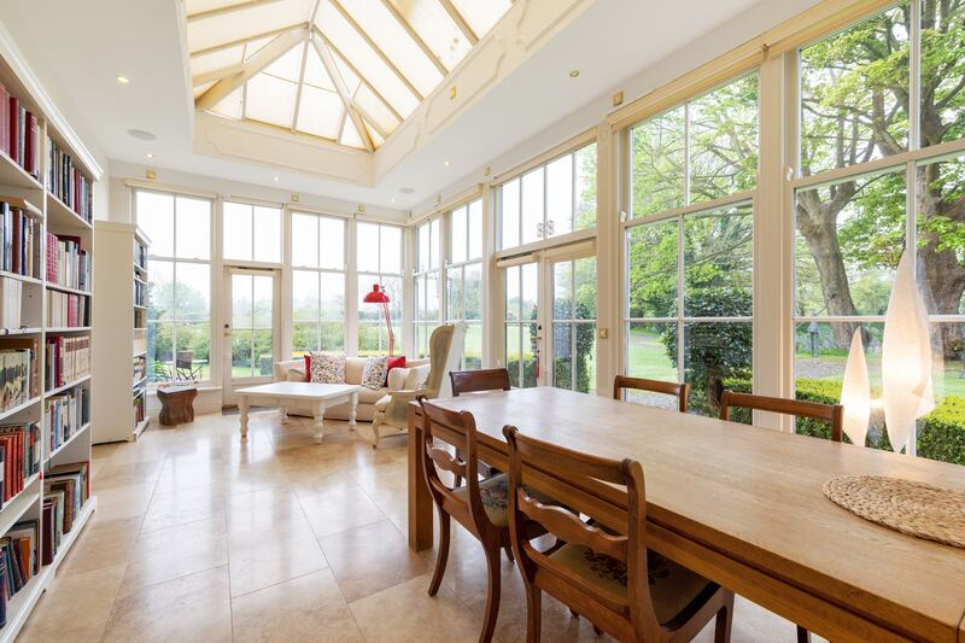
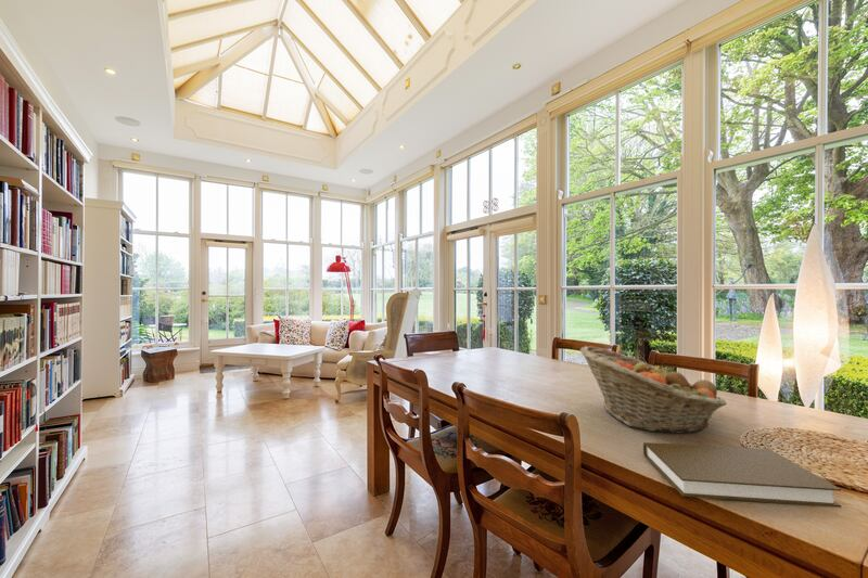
+ fruit basket (644, 383)
+ book (728, 470)
